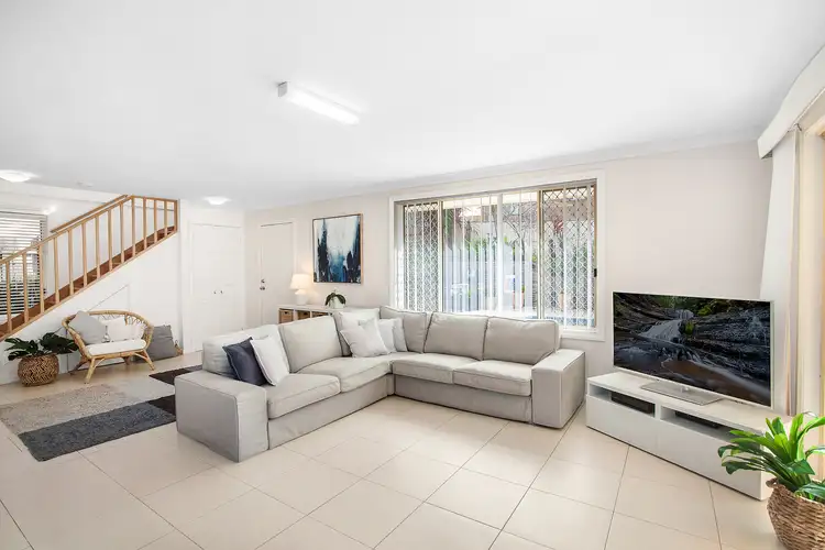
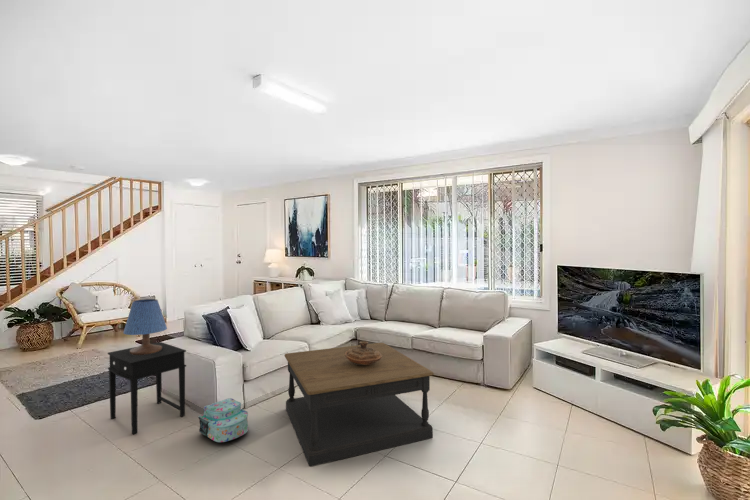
+ backpack (225, 419)
+ table lamp (145, 325)
+ decorative bowl (363, 352)
+ side table (143, 377)
+ coffee table (353, 392)
